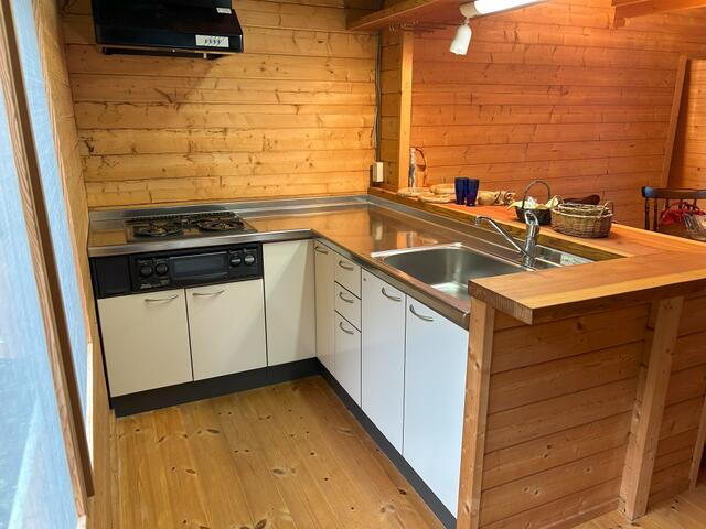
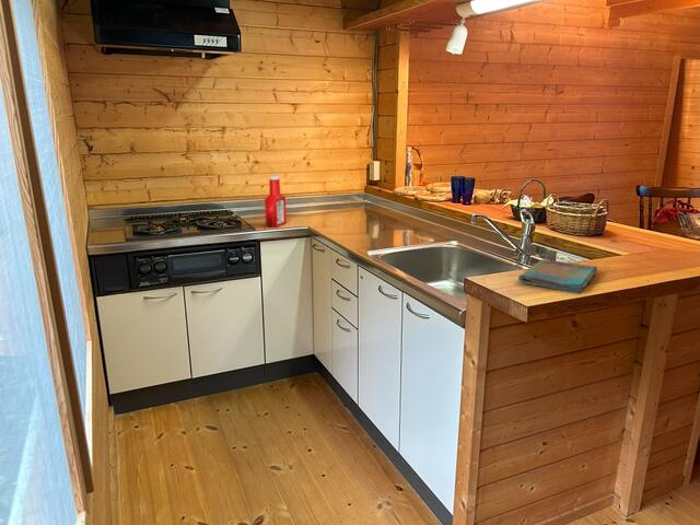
+ soap bottle (275, 200)
+ dish towel (558, 273)
